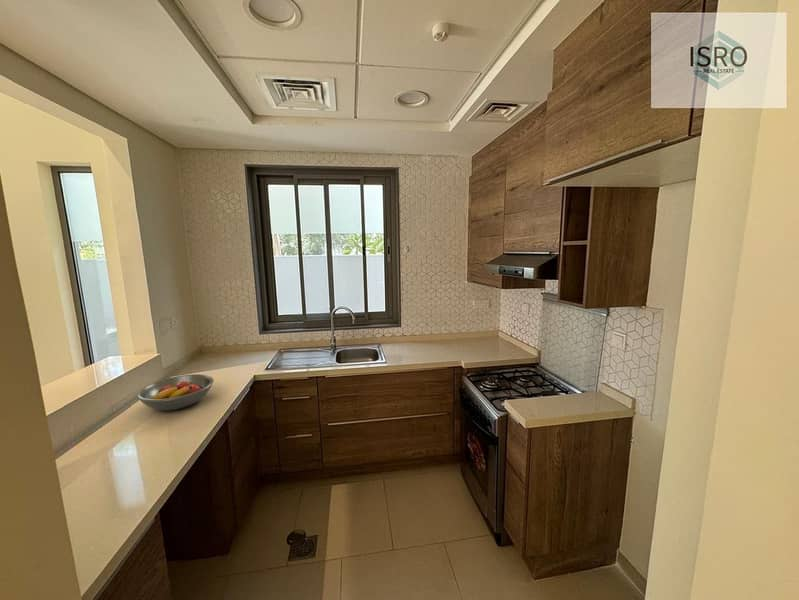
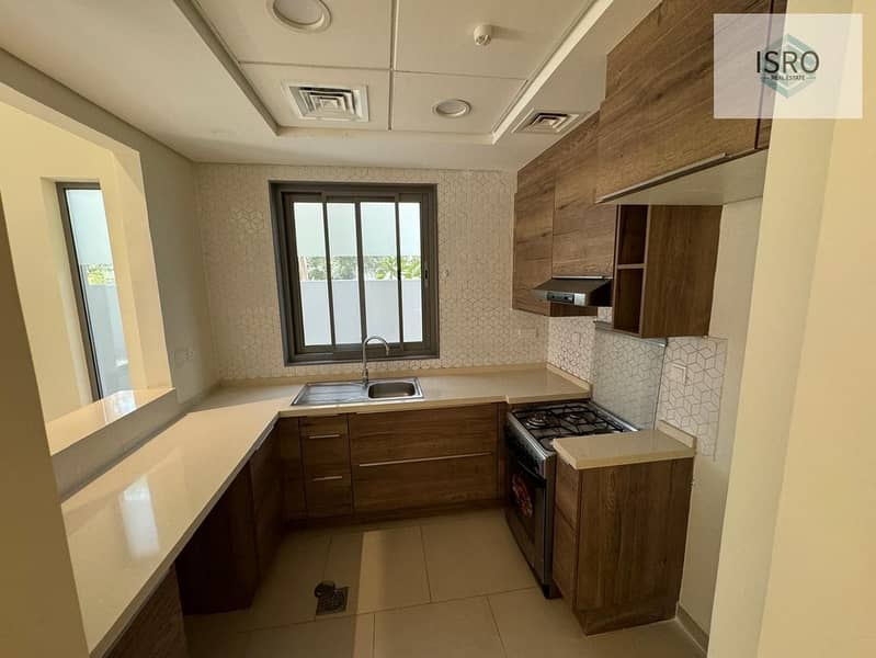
- fruit bowl (178, 392)
